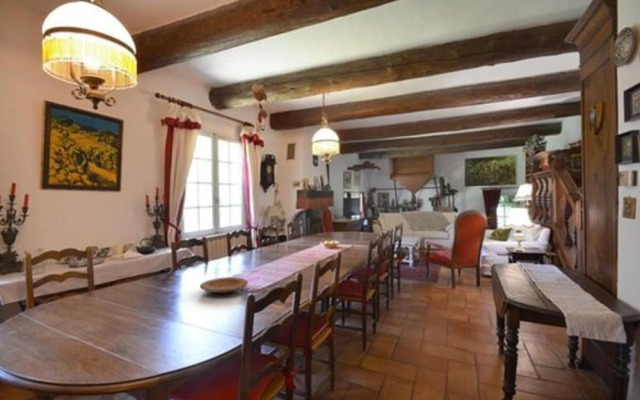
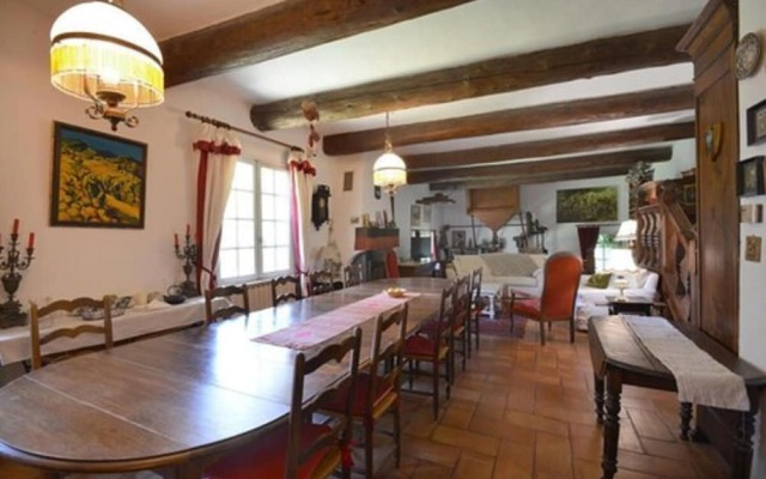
- plate (224, 286)
